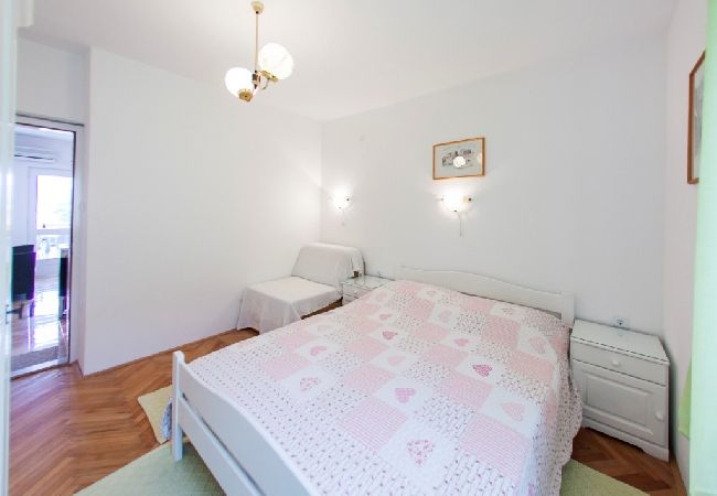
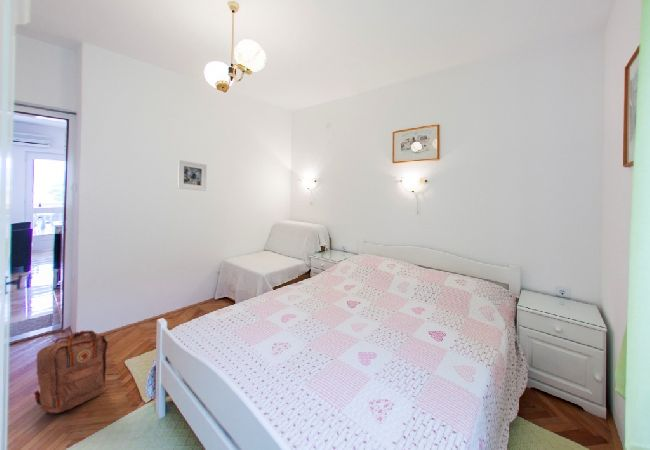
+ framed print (192, 176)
+ backpack (73, 366)
